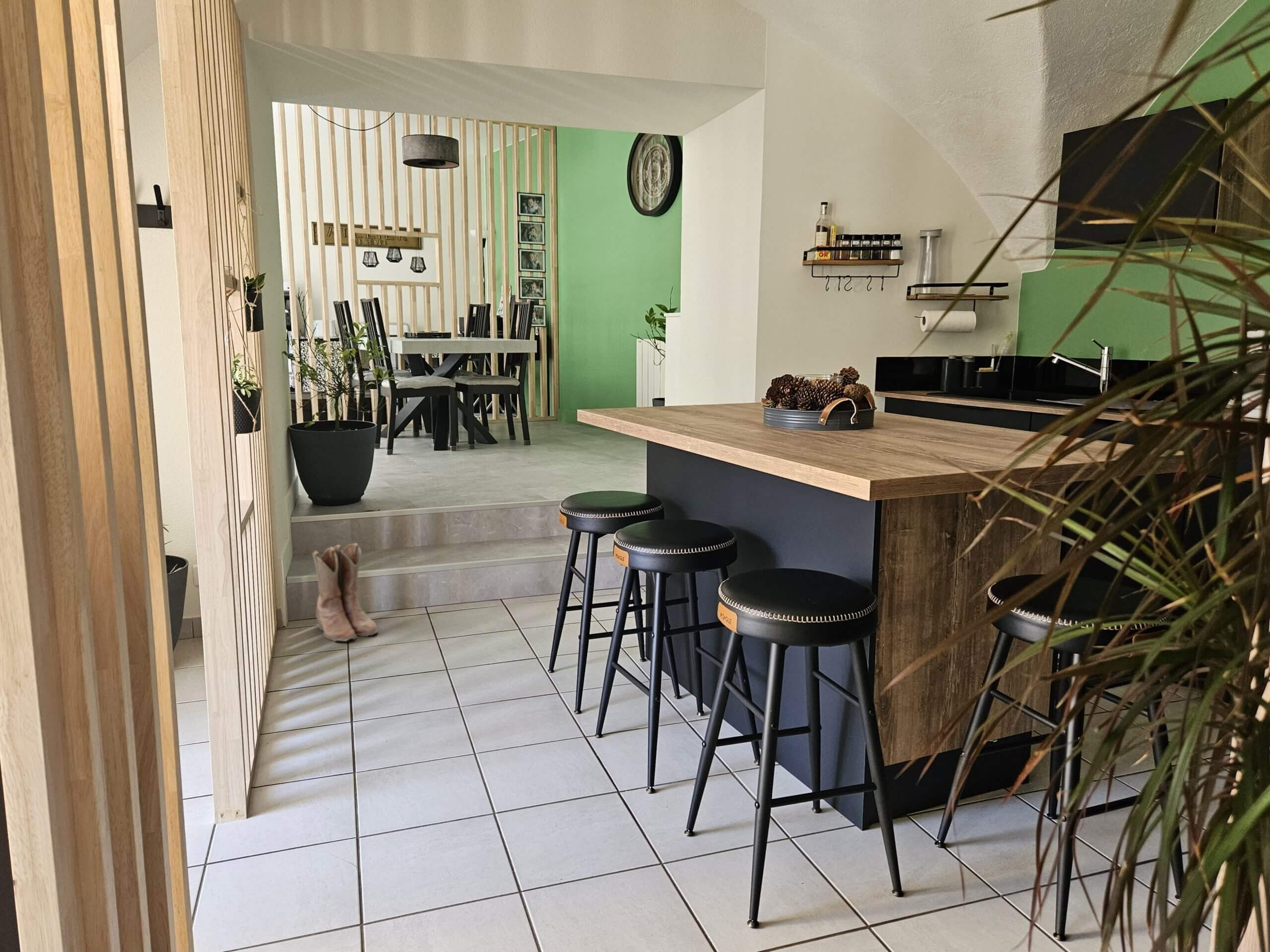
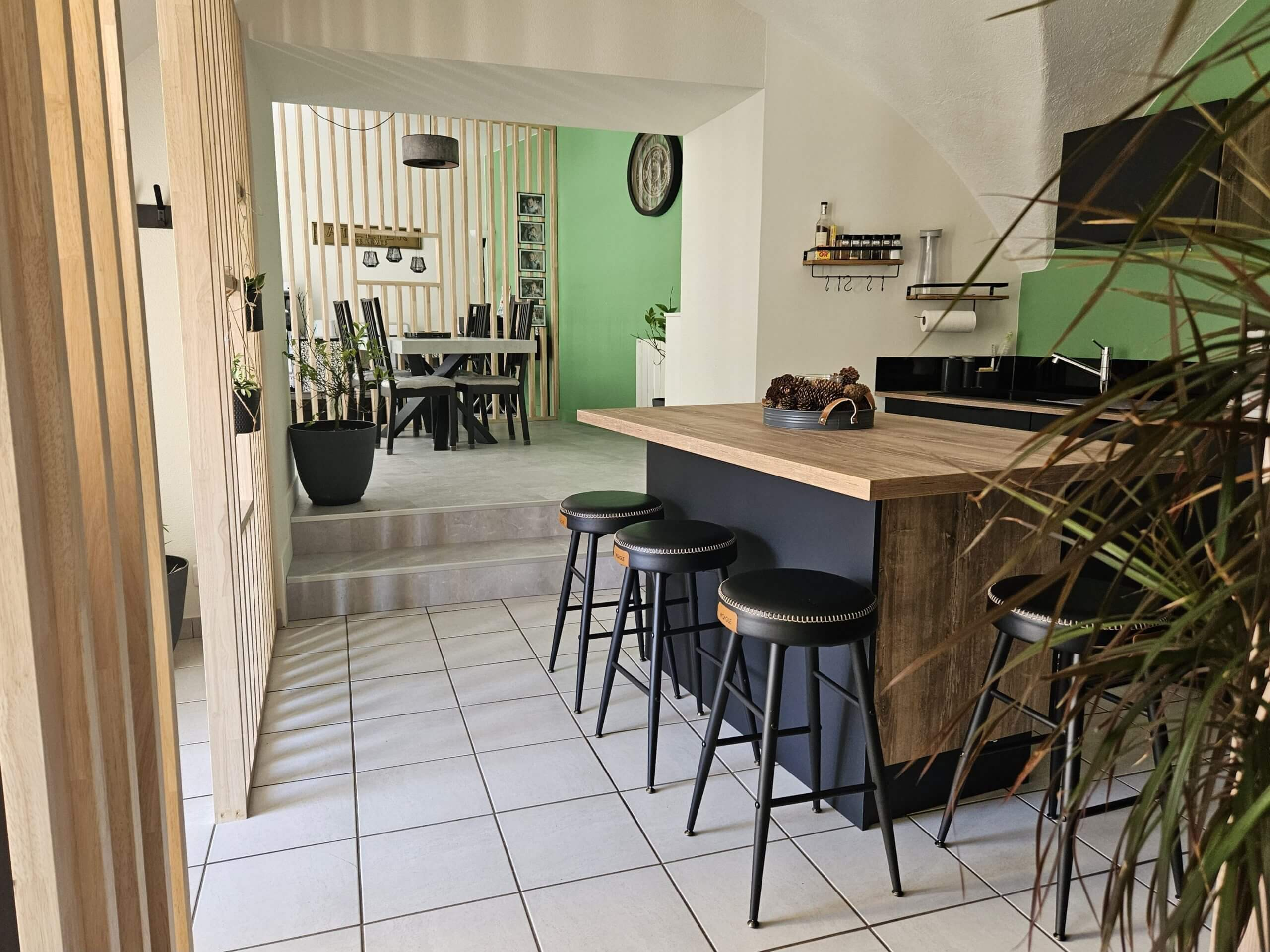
- boots (345, 589)
